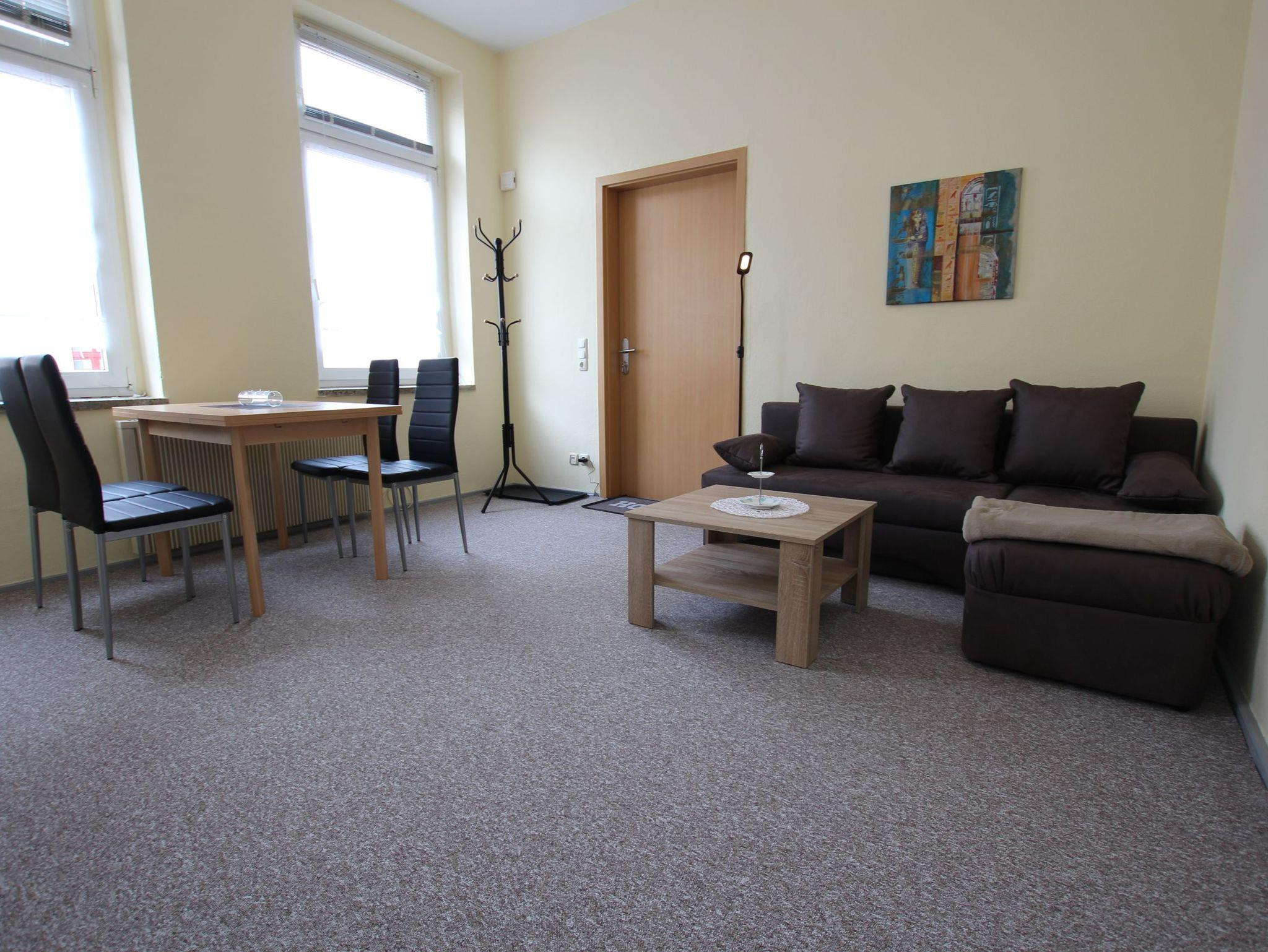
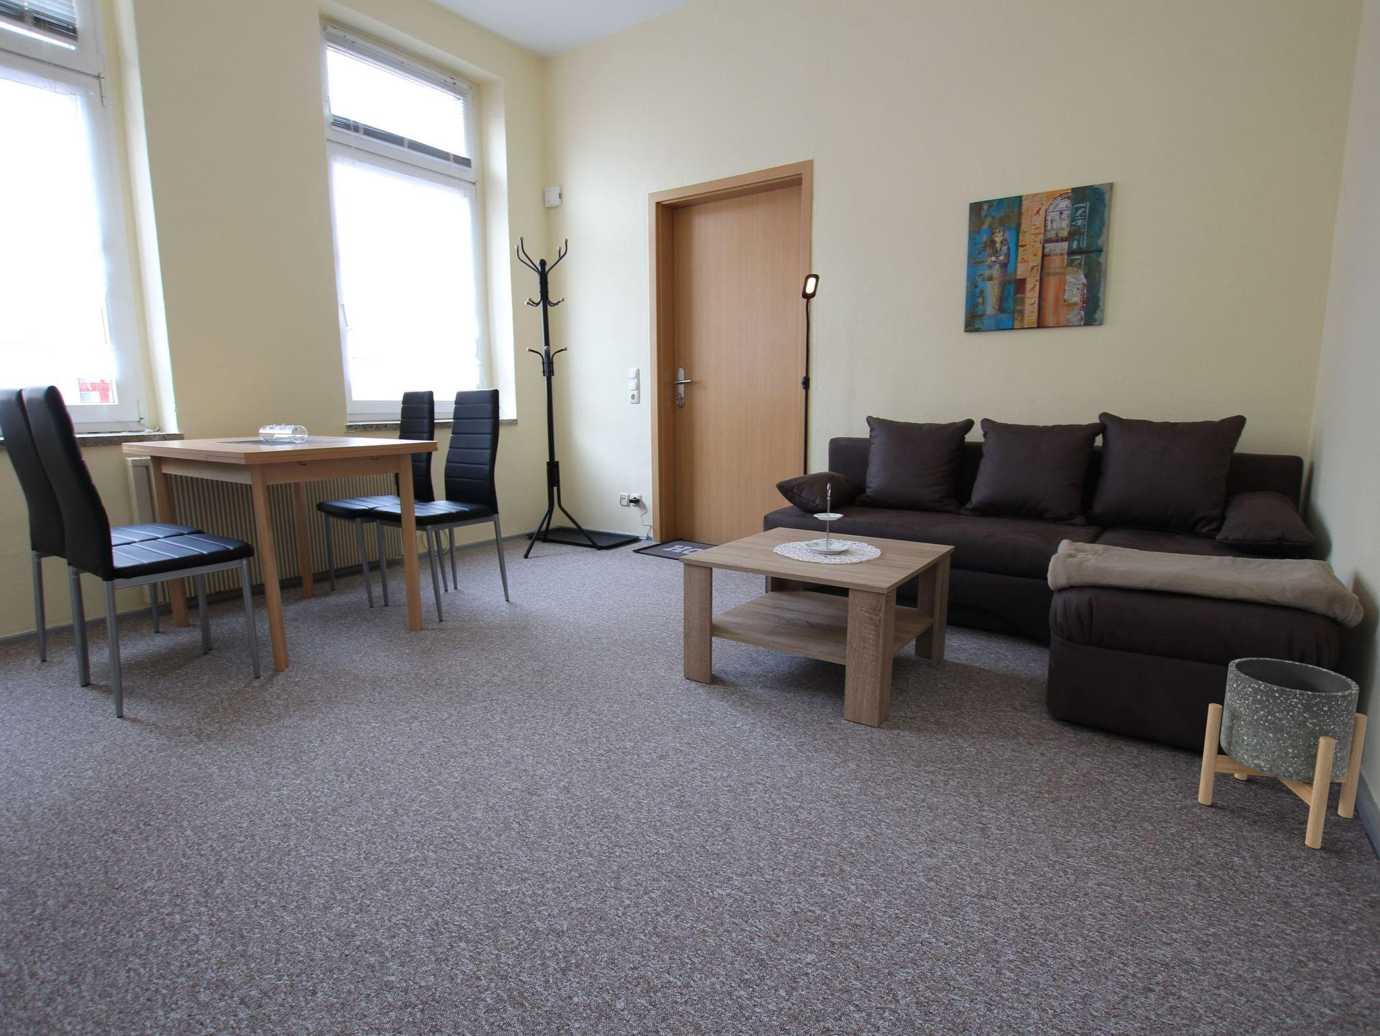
+ planter (1282, 743)
